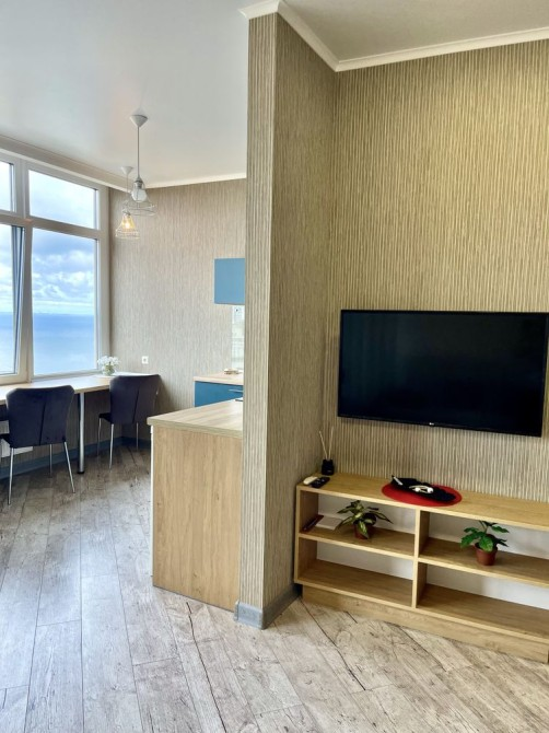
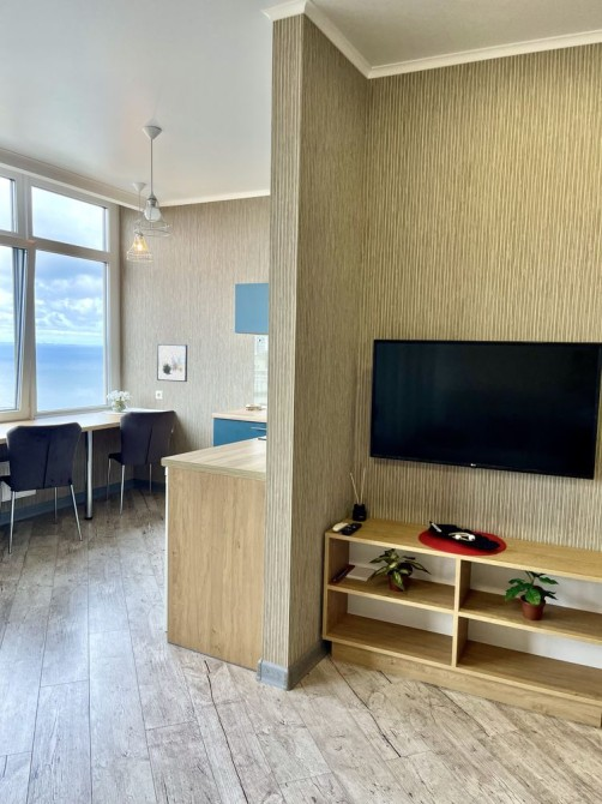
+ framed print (171, 362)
